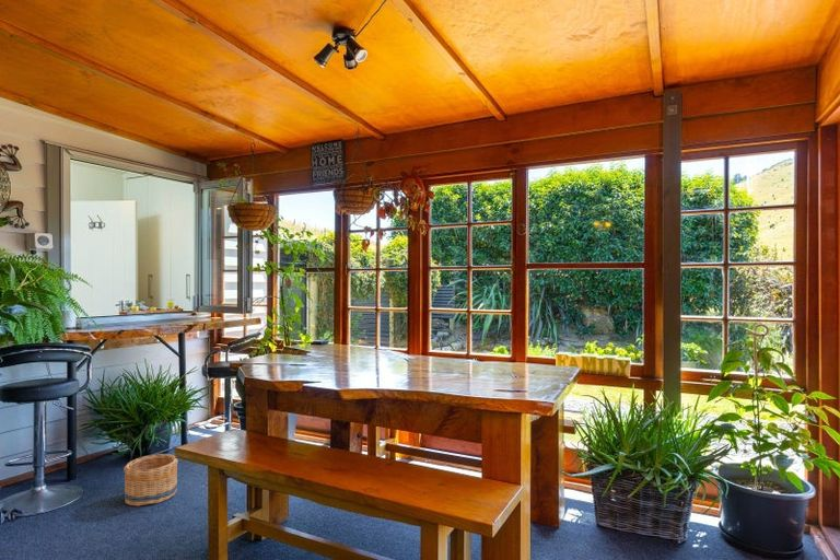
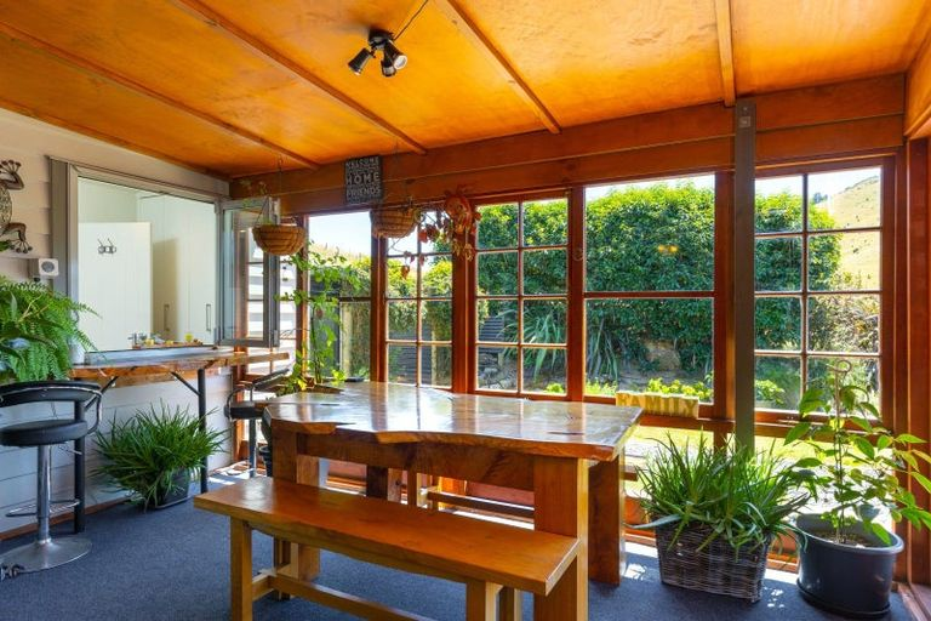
- basket (151, 478)
